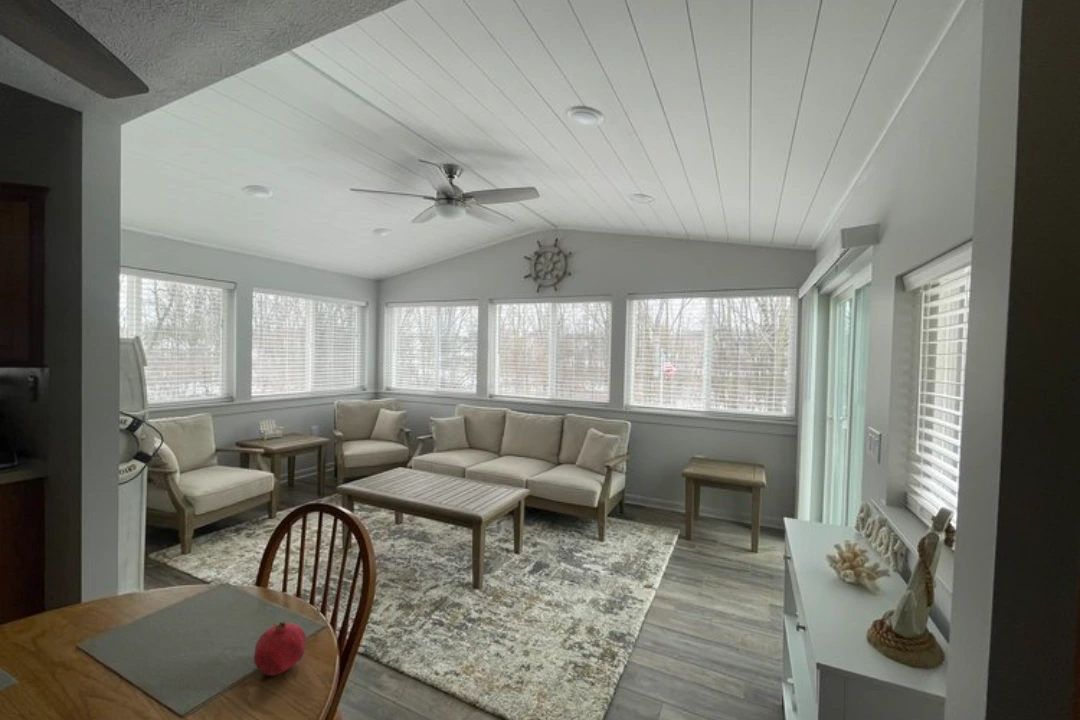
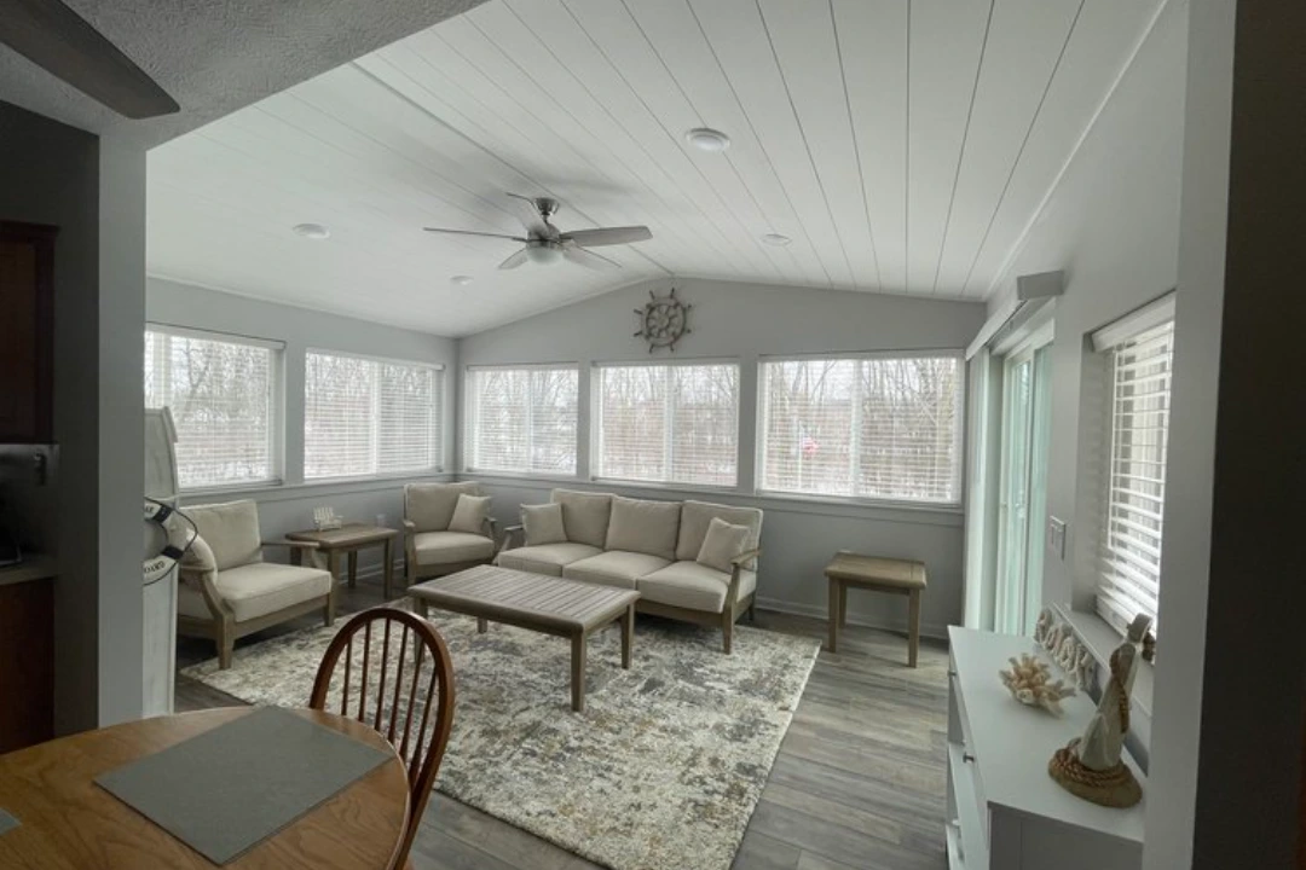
- fruit (280, 643)
